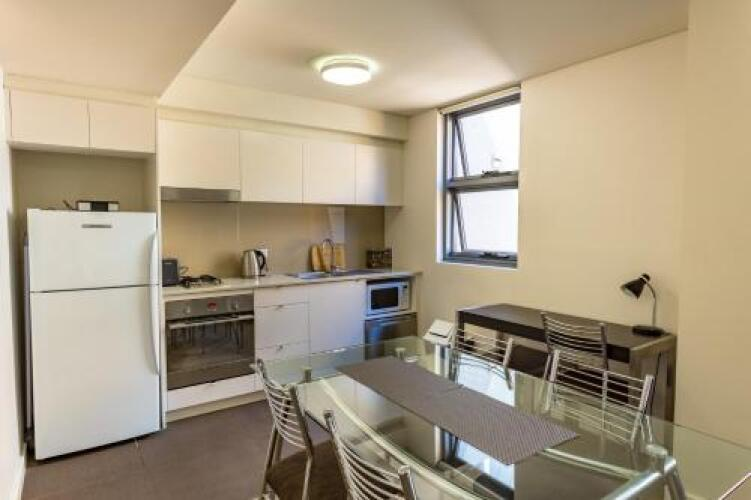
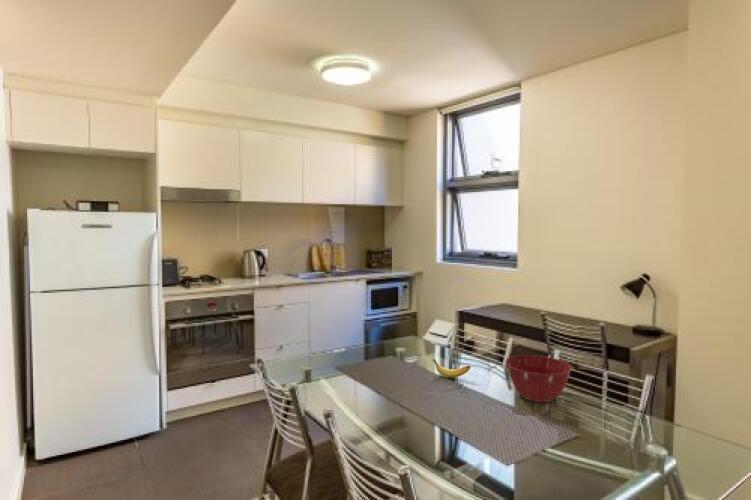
+ banana (451, 369)
+ mixing bowl (537, 380)
